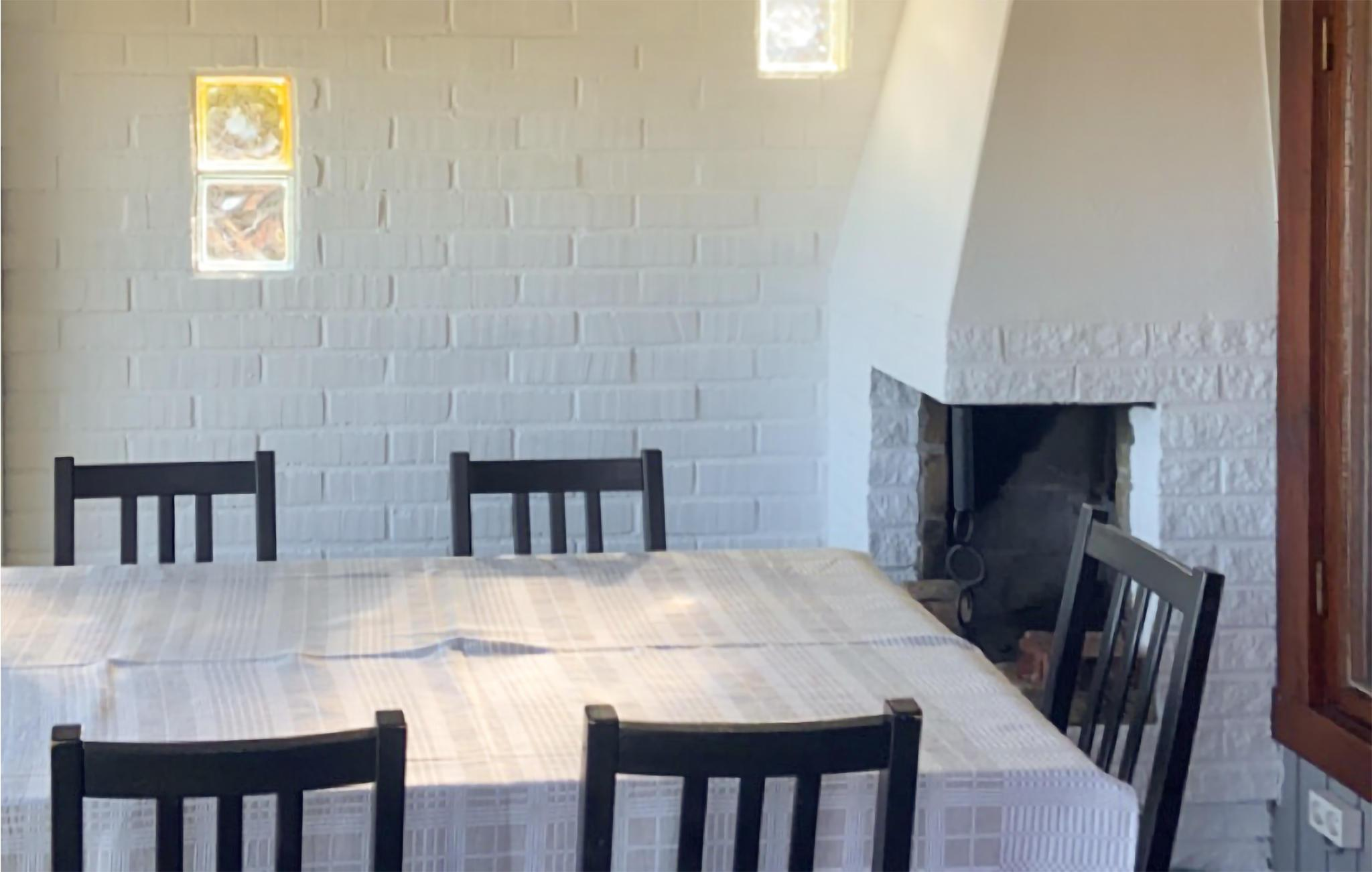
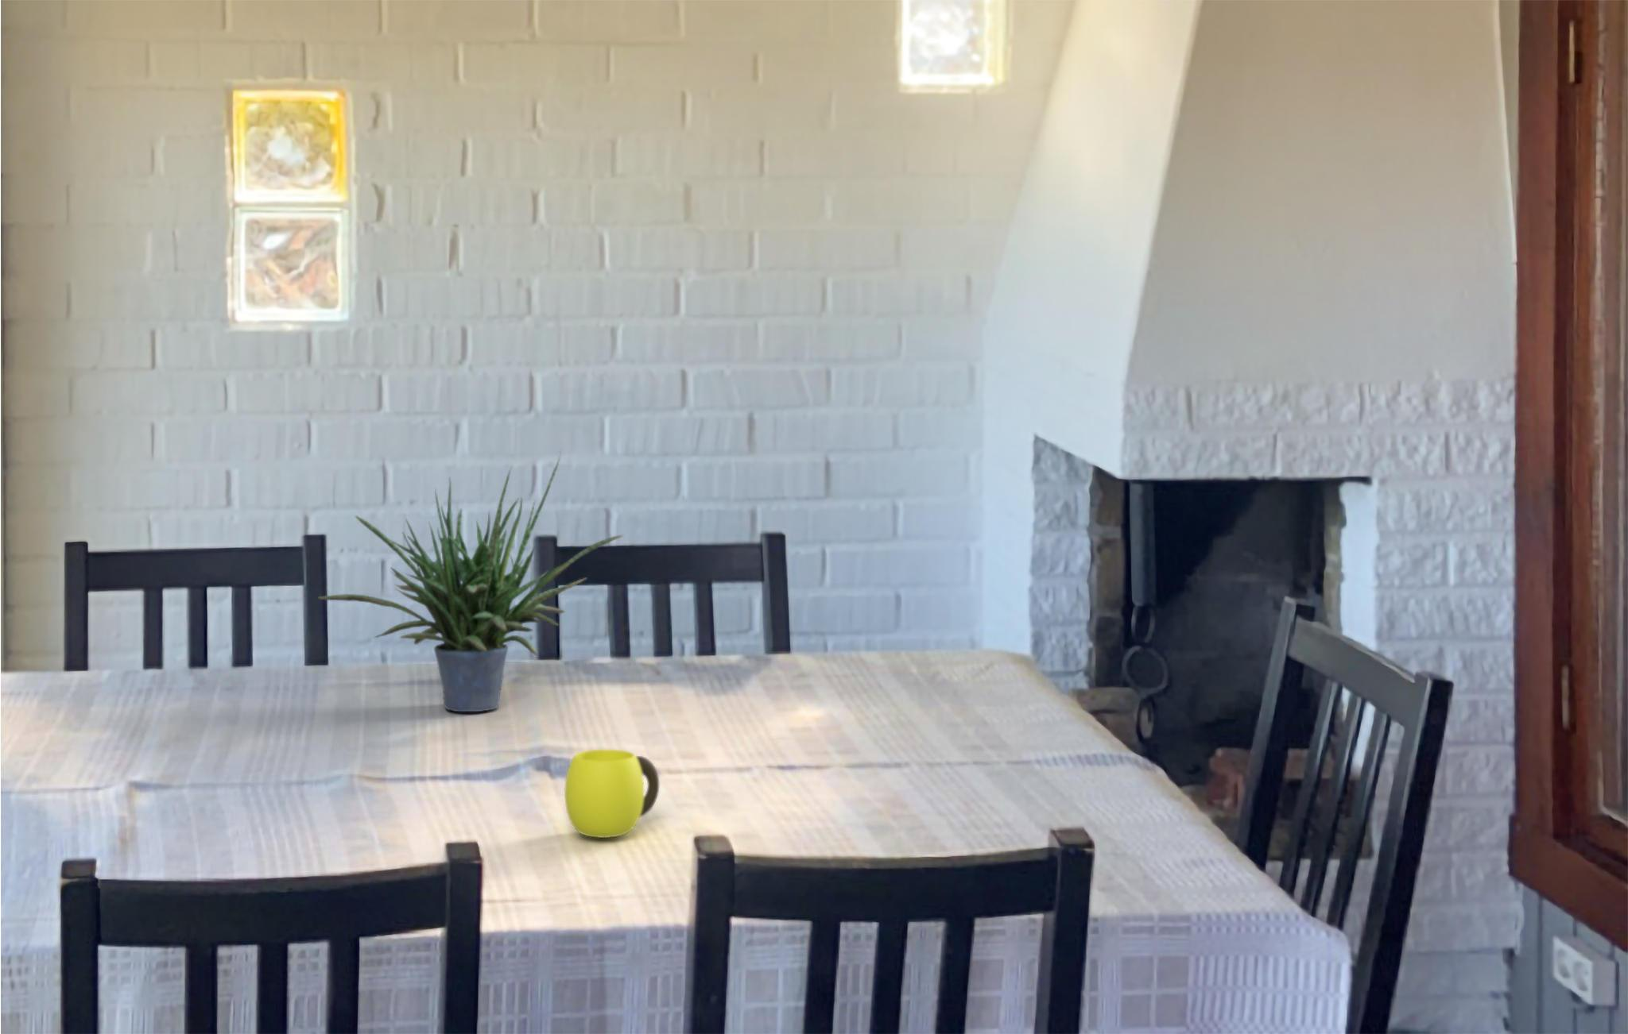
+ potted plant (477, 580)
+ cup (613, 792)
